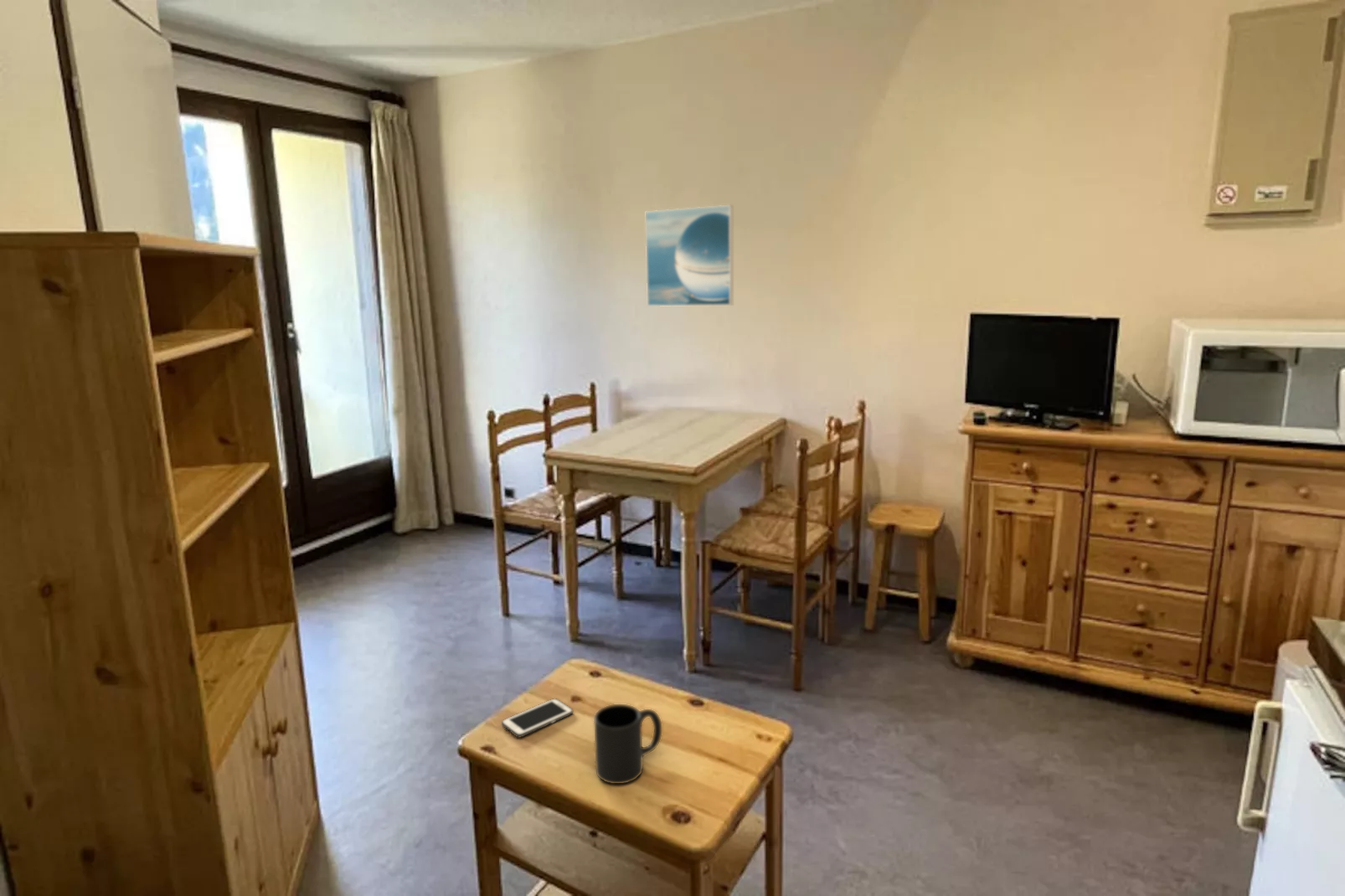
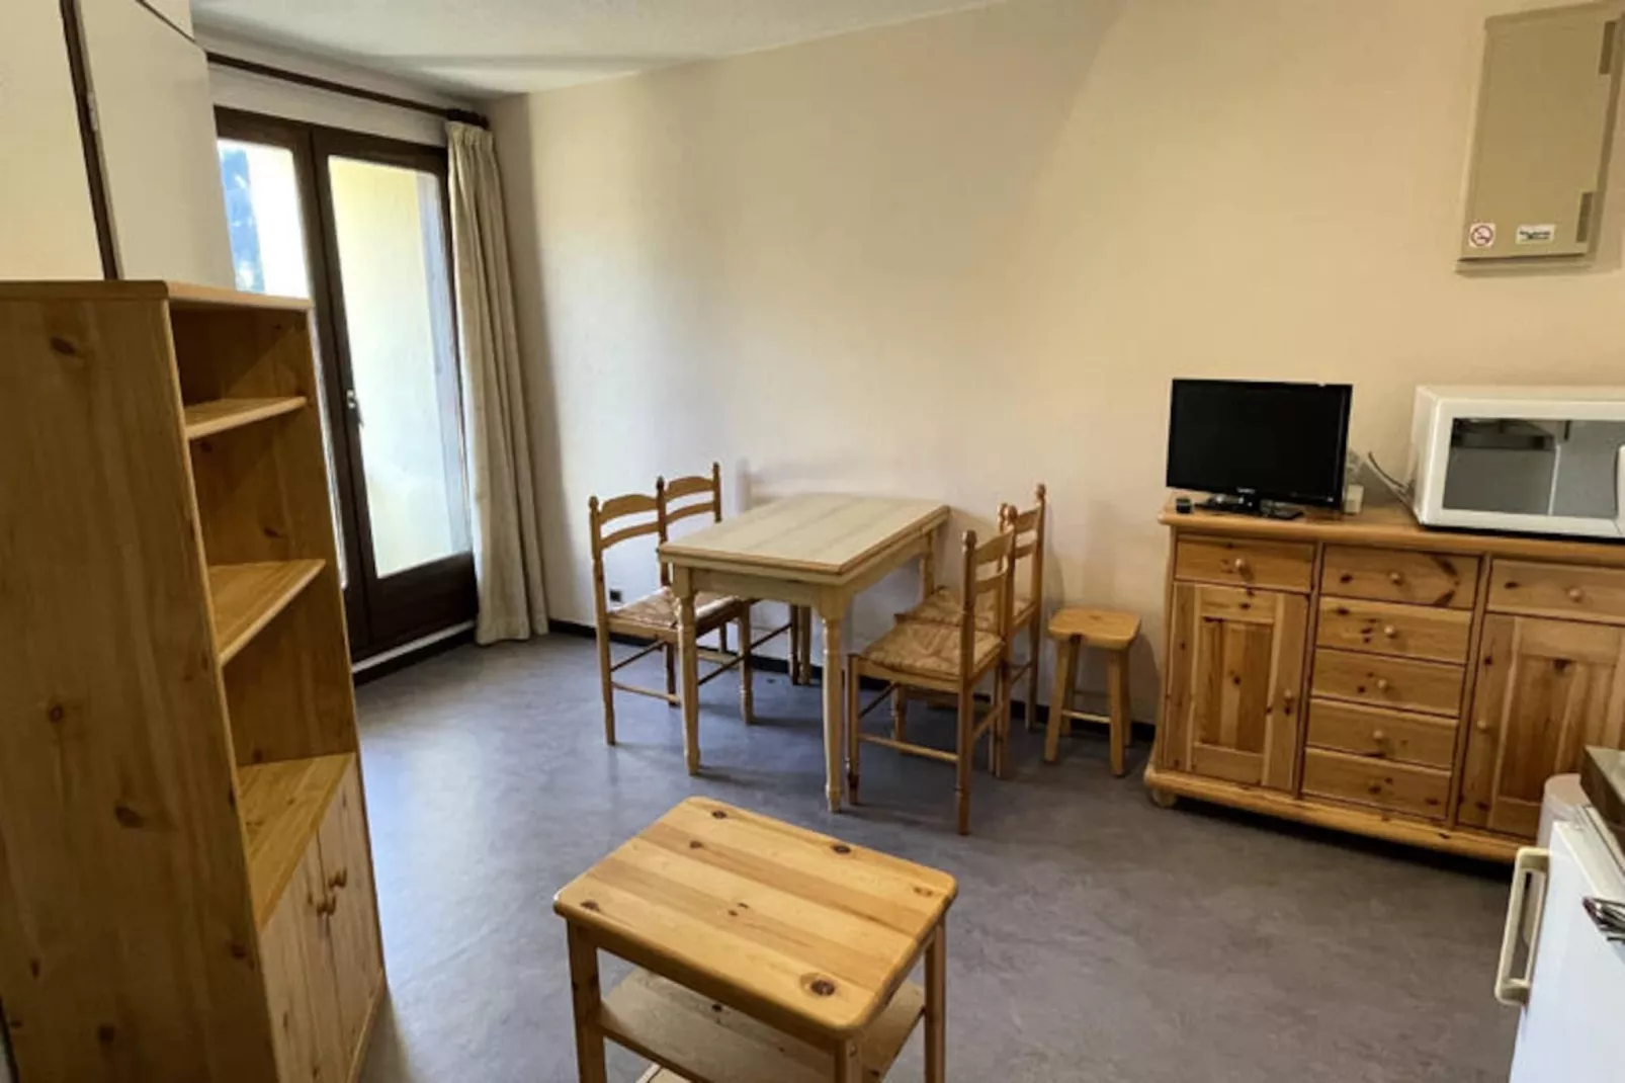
- mug (626, 740)
- cell phone (538, 717)
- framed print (688, 257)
